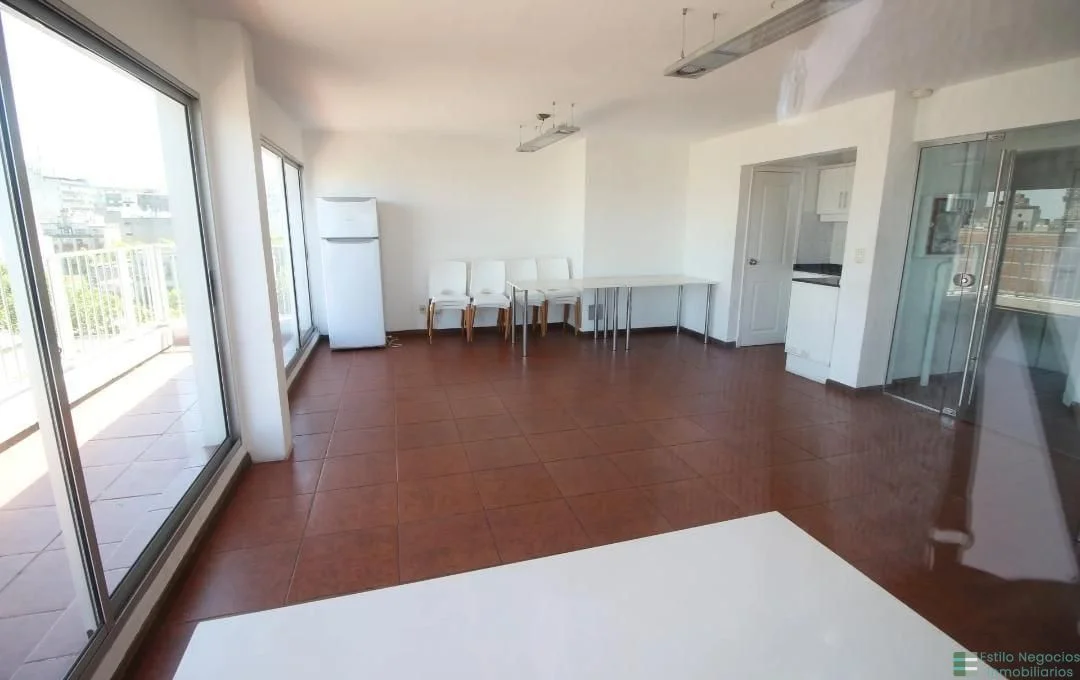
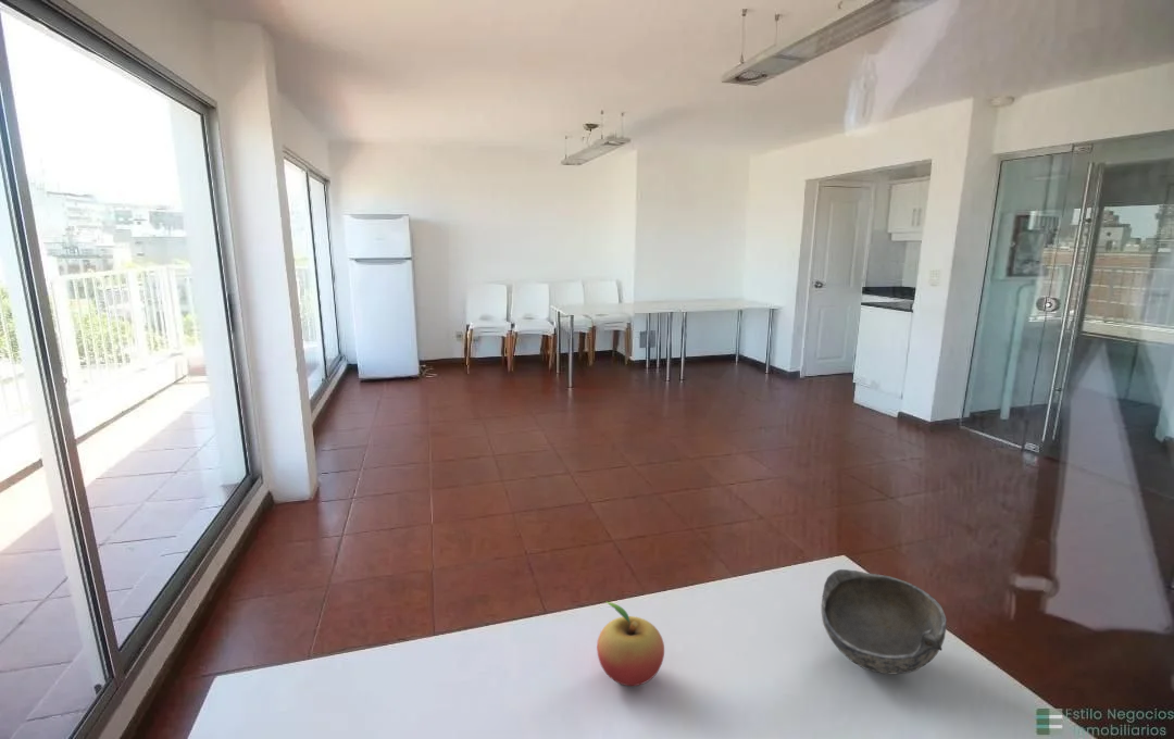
+ fruit (630, 644)
+ bowl (879, 628)
